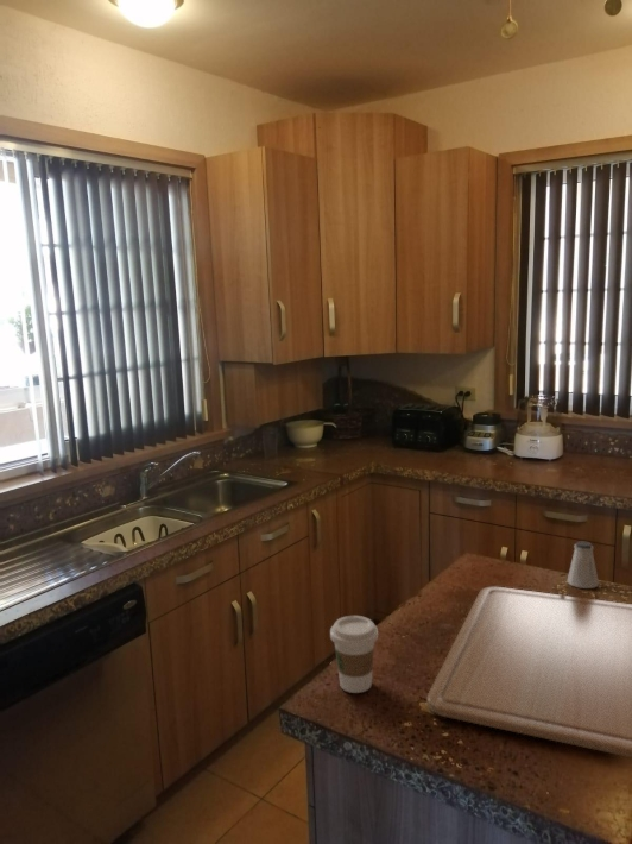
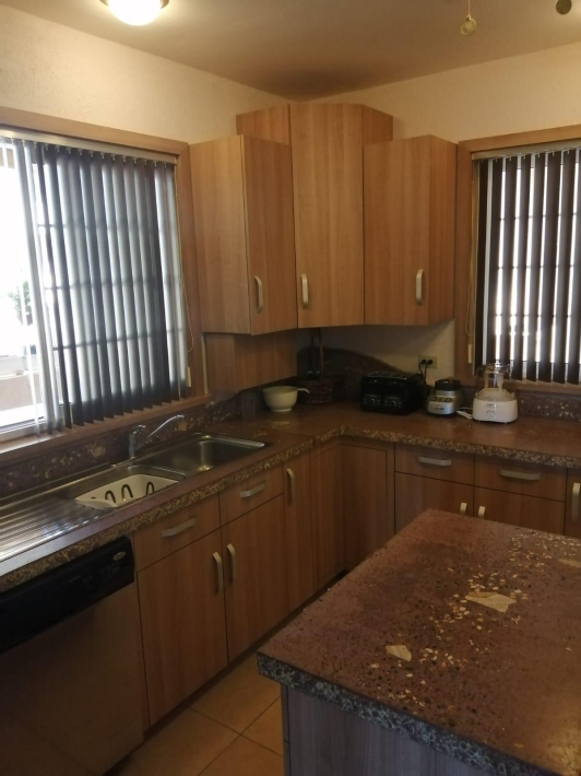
- saltshaker (582, 562)
- coffee cup (354, 654)
- chopping board (551, 653)
